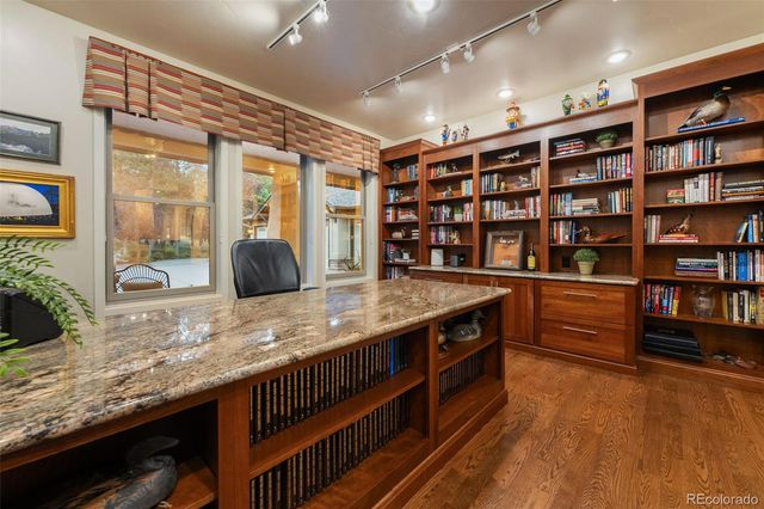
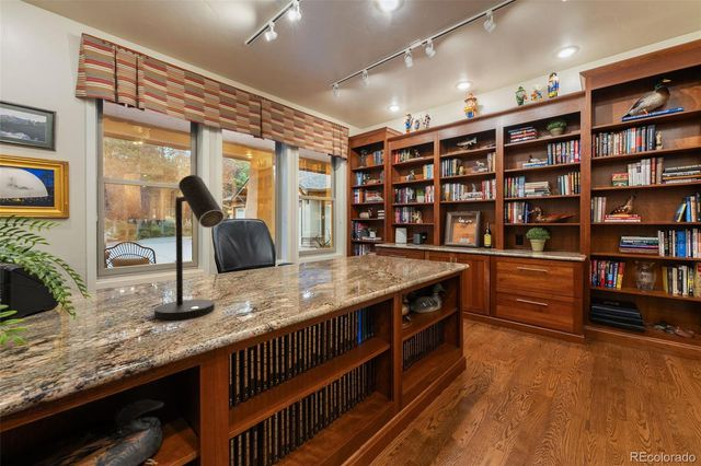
+ desk lamp (182, 245)
